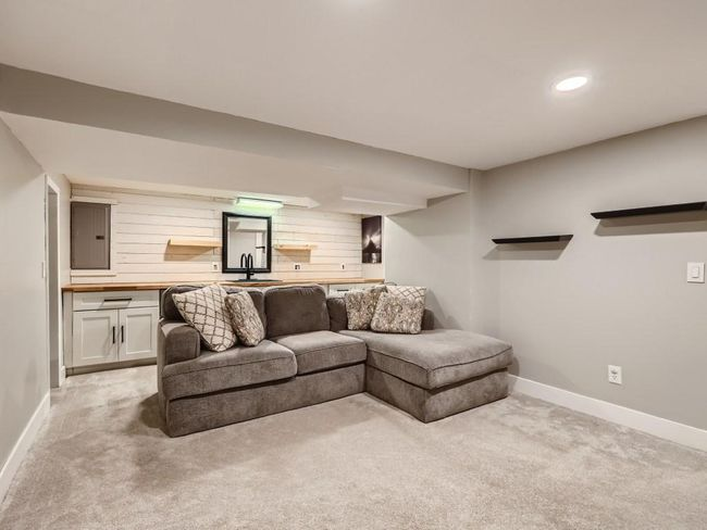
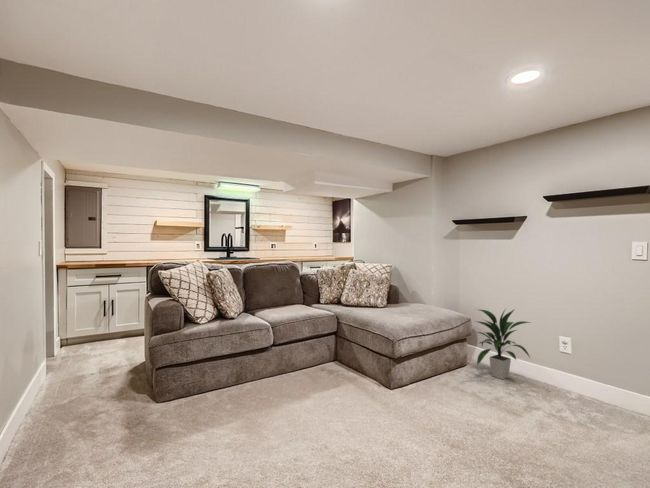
+ indoor plant (497, 340)
